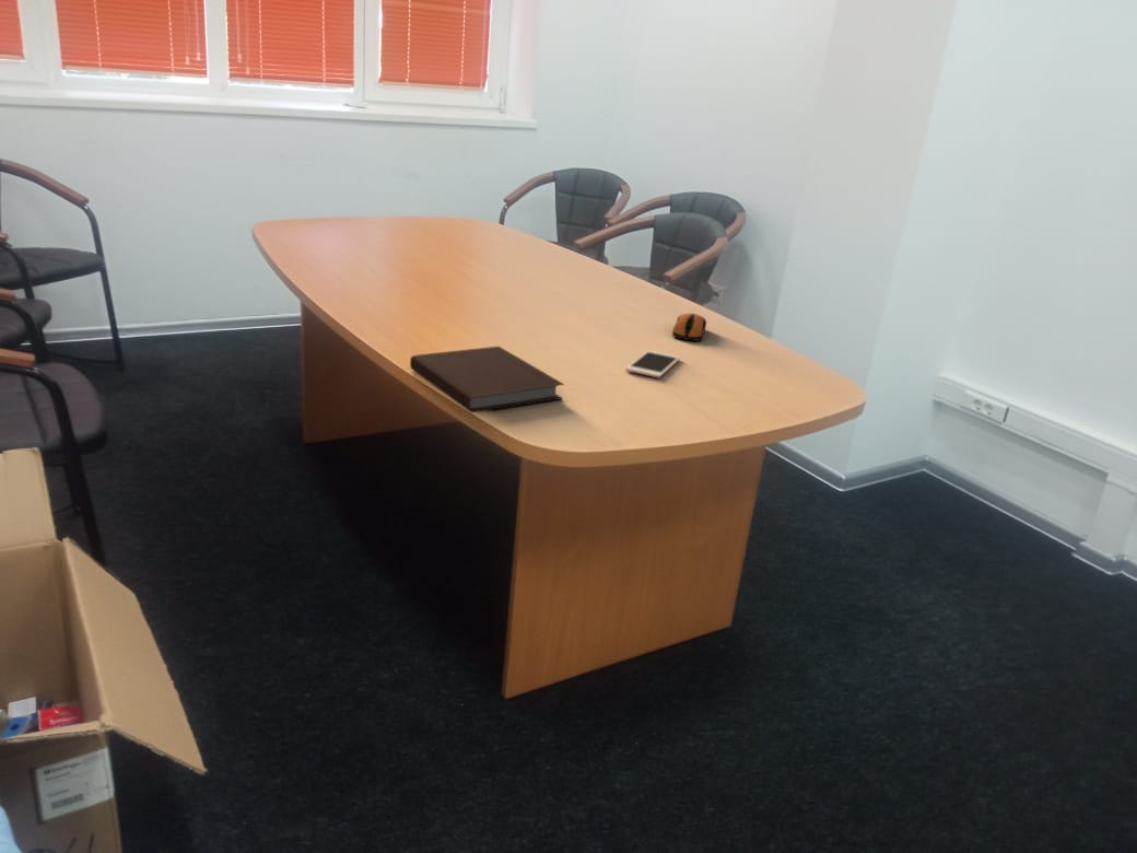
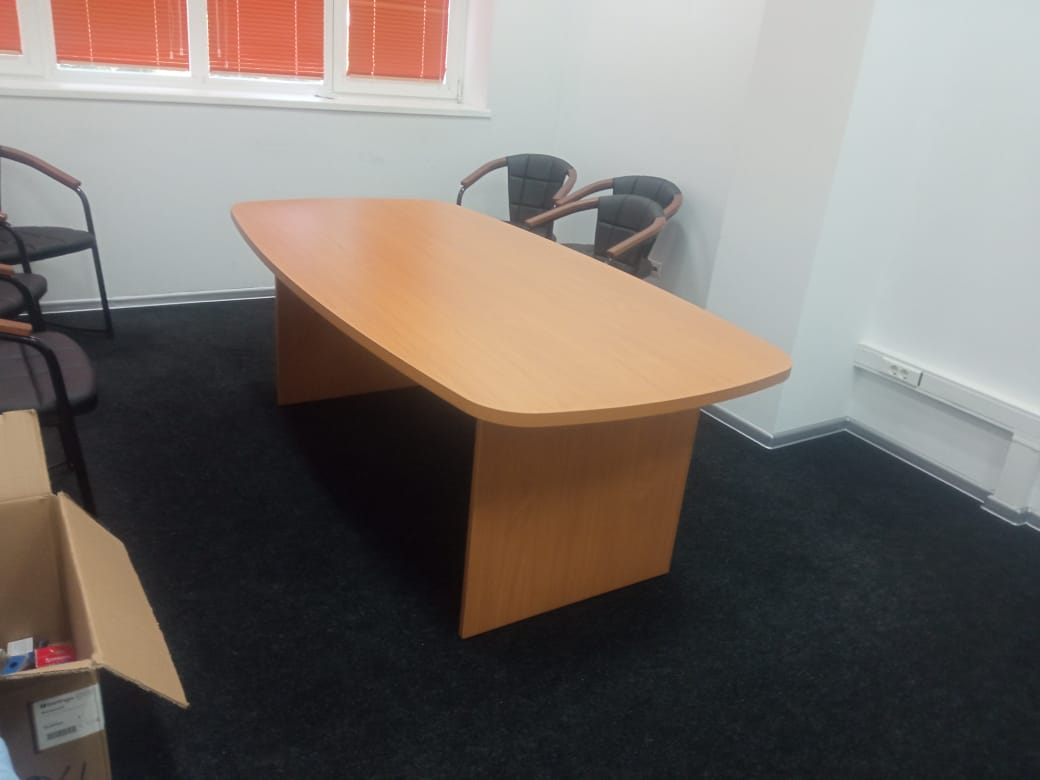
- cell phone (653, 363)
- notebook (484, 376)
- computer mouse (690, 325)
